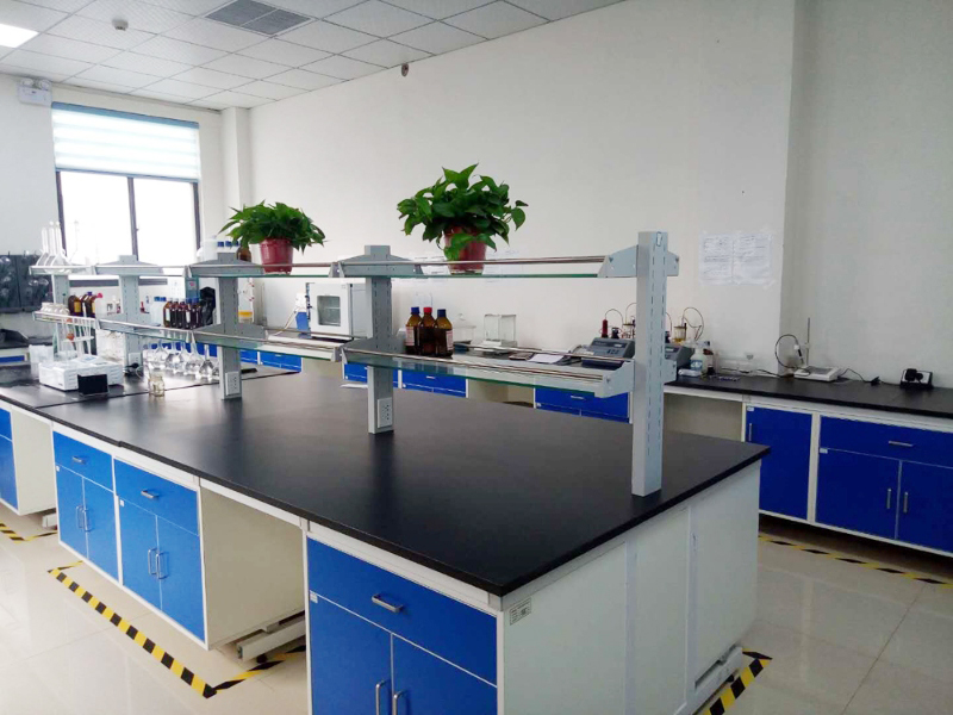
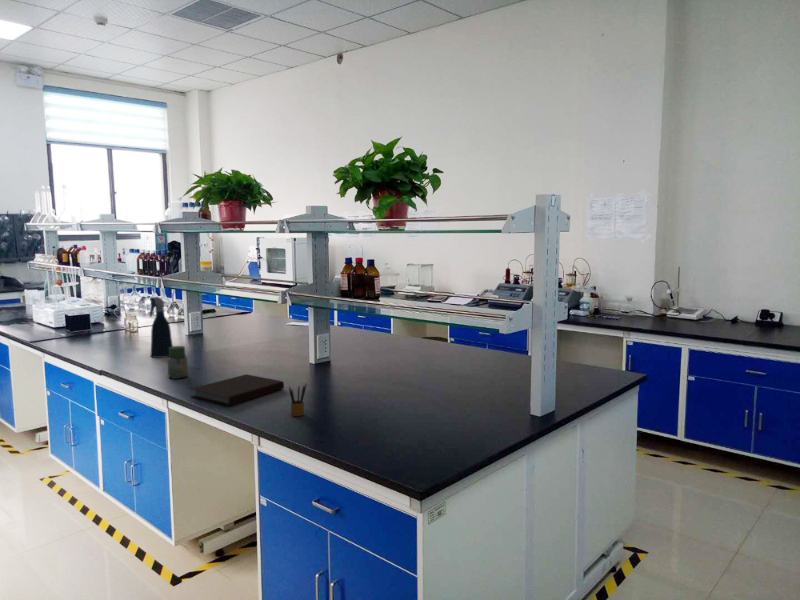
+ notebook (238, 389)
+ spray bottle (160, 326)
+ pencil box (298, 399)
+ jar (177, 361)
